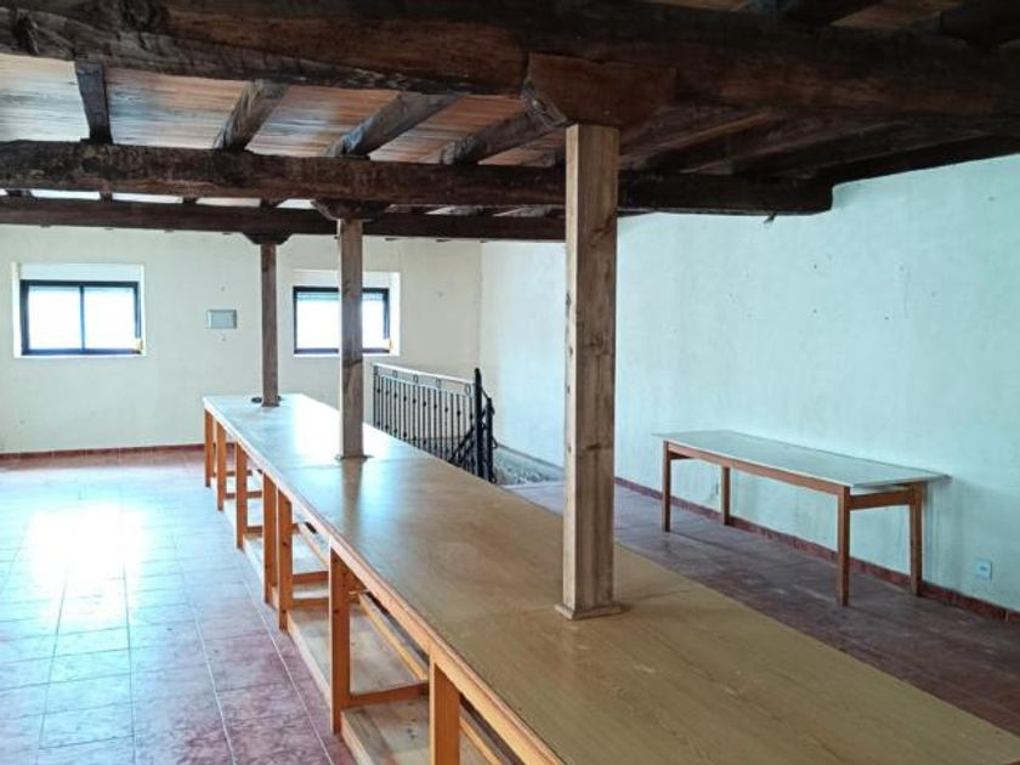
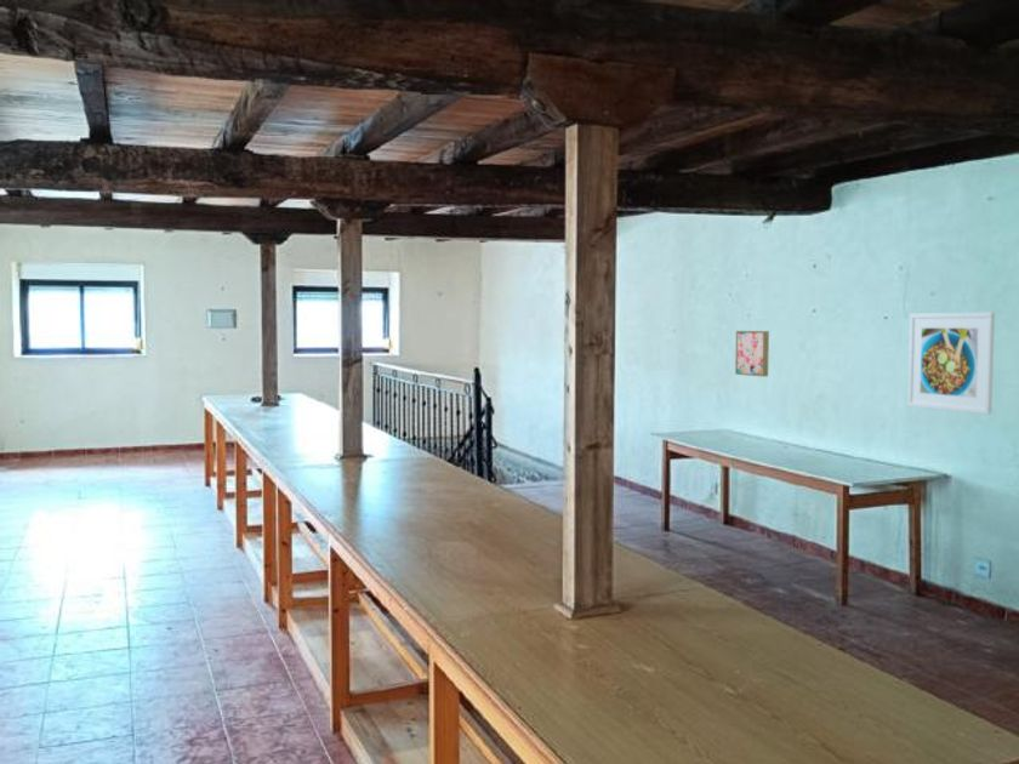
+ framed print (949, 361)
+ wall art (751, 353)
